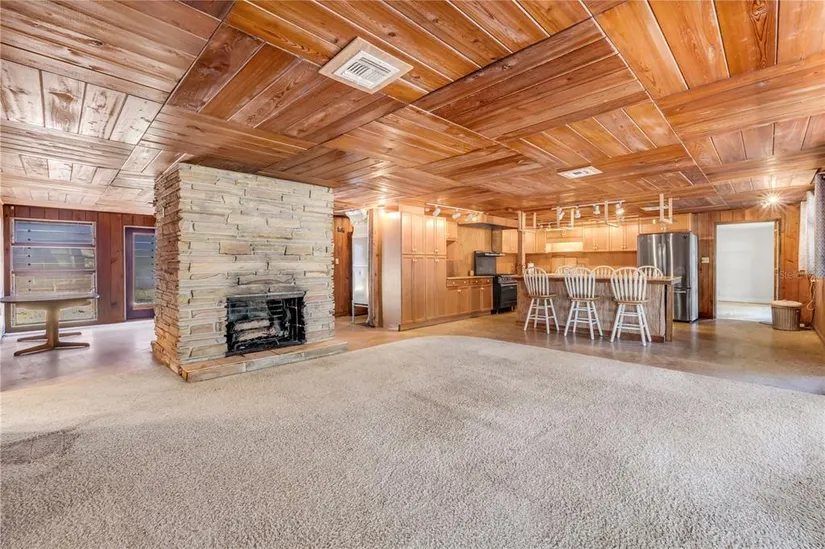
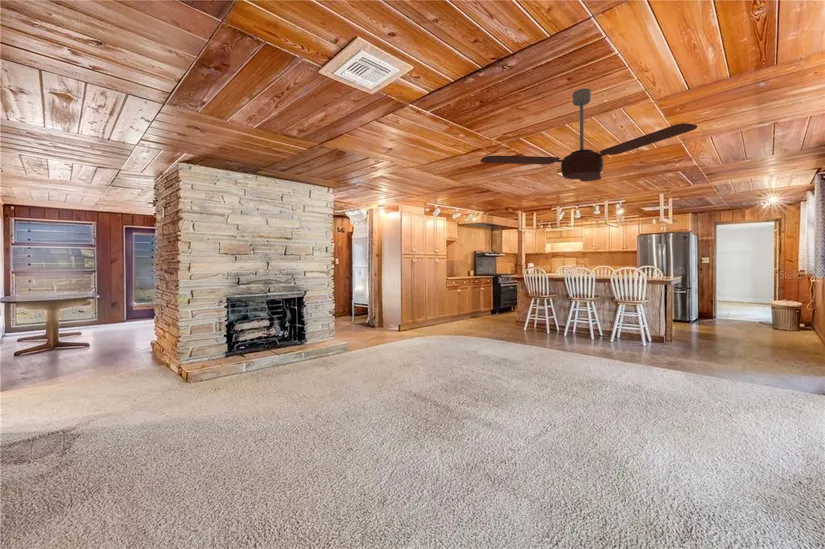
+ ceiling fan (580, 139)
